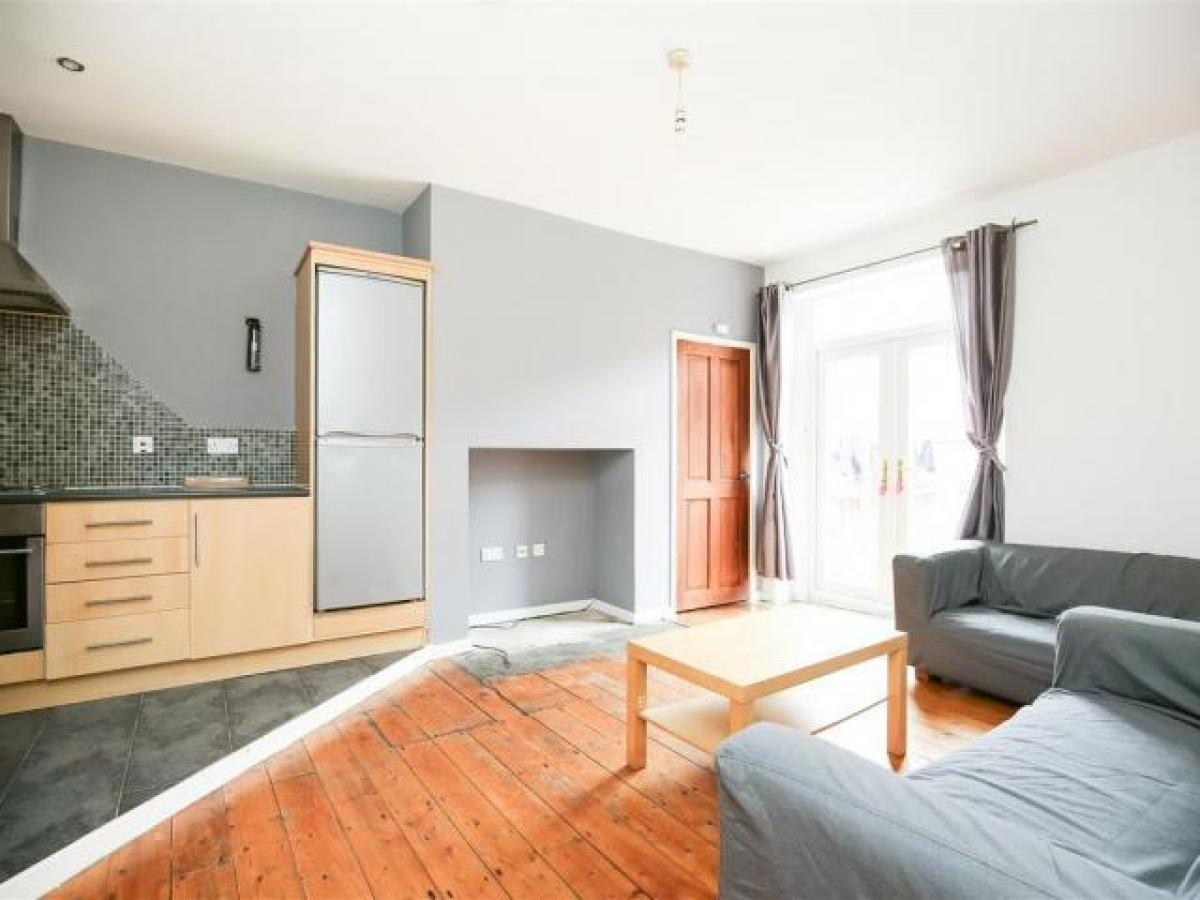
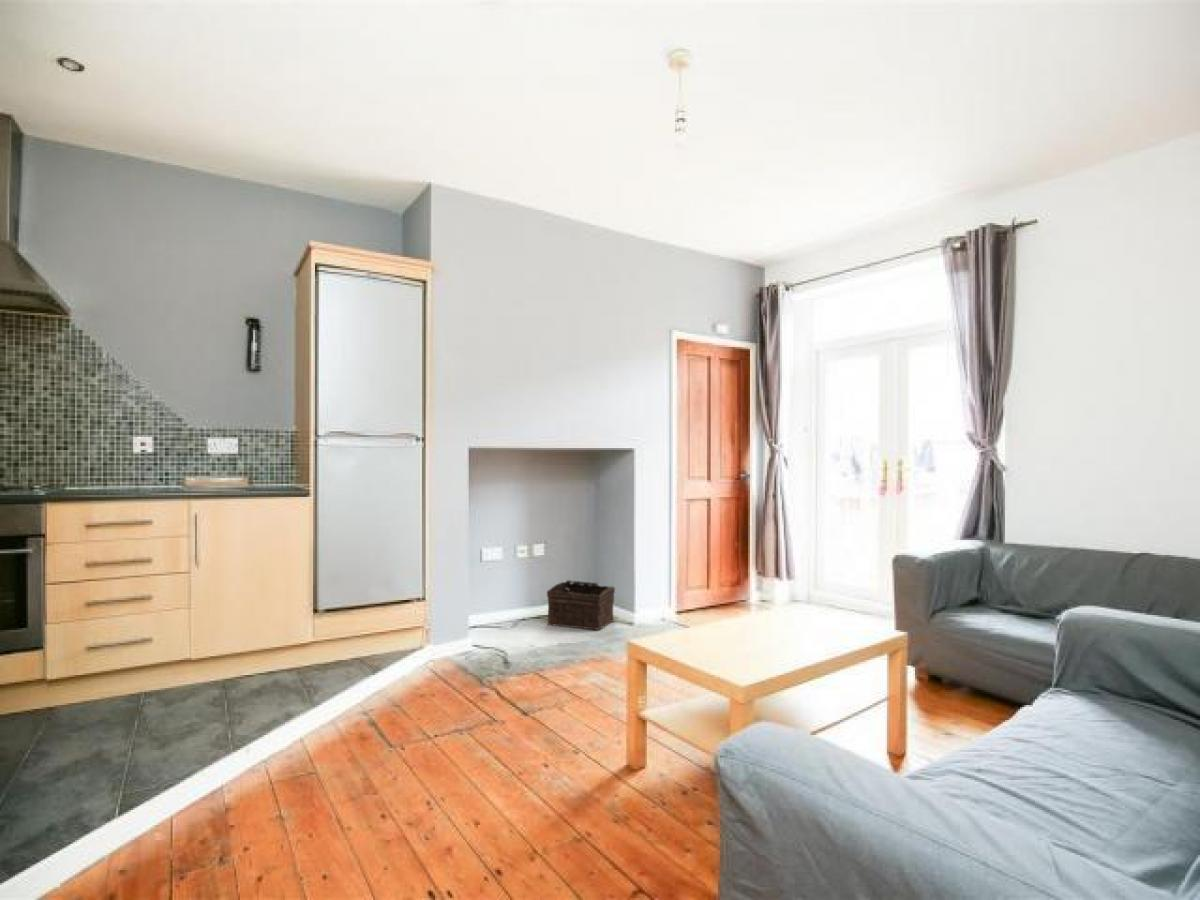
+ basket (583, 600)
